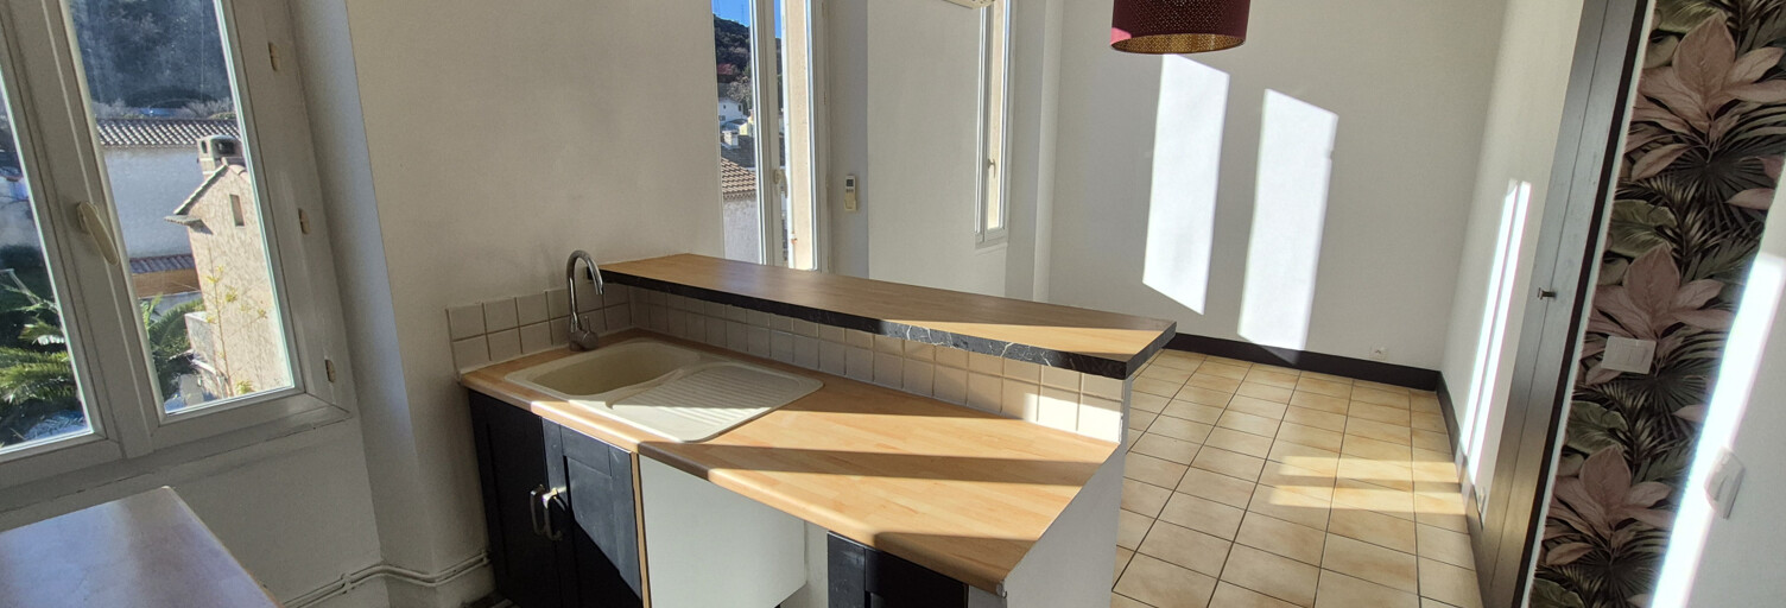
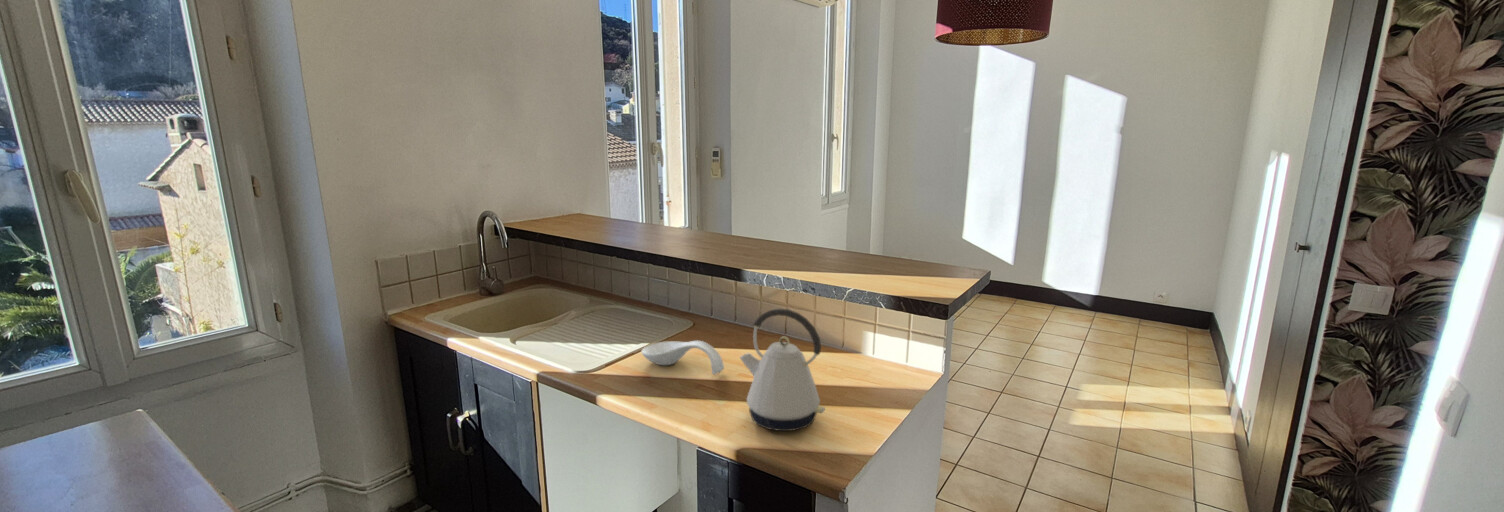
+ kettle (781, 364)
+ spoon rest (682, 352)
